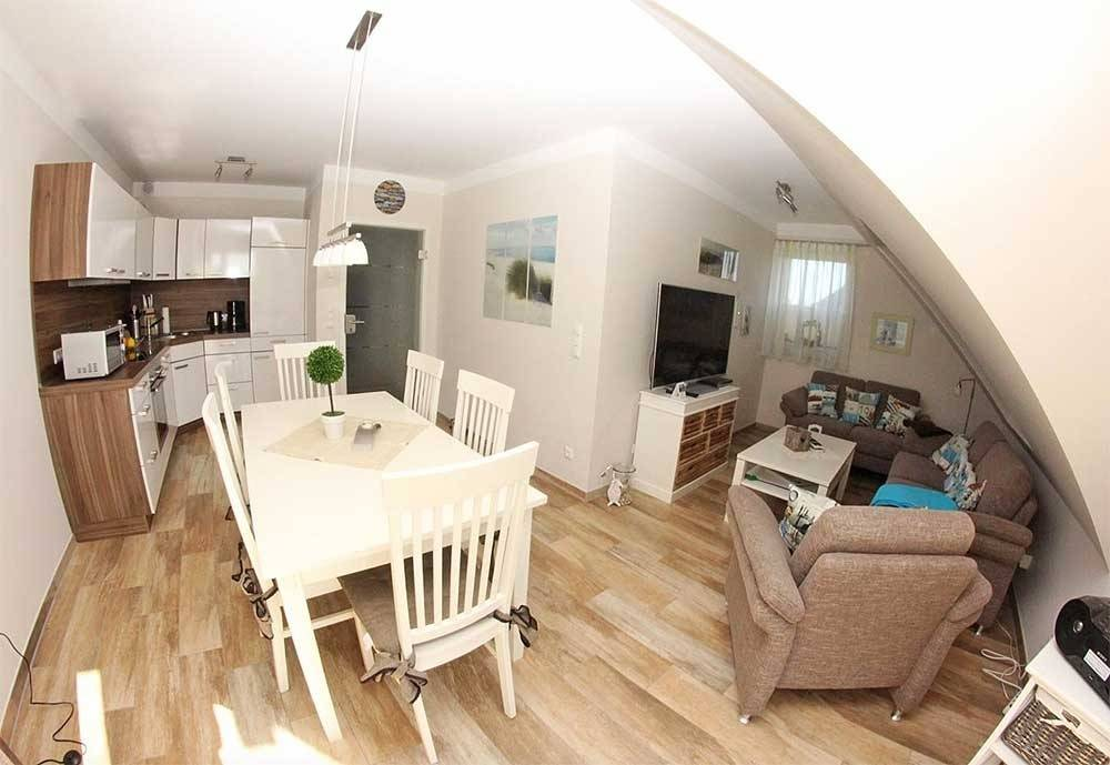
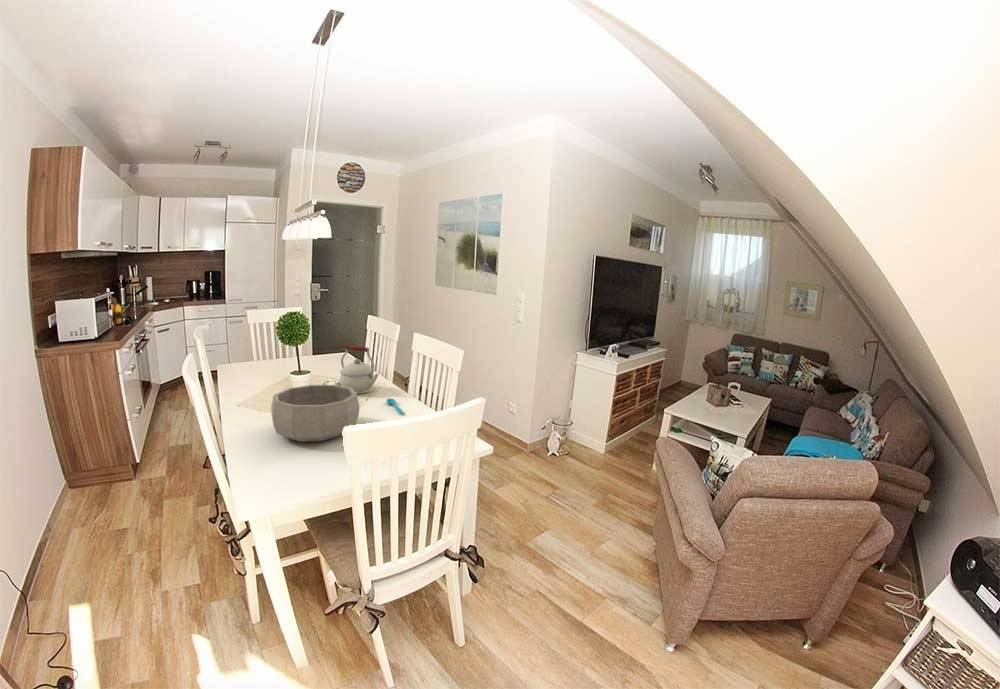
+ kettle (359, 368)
+ spoon (395, 406)
+ decorative bowl (316, 412)
